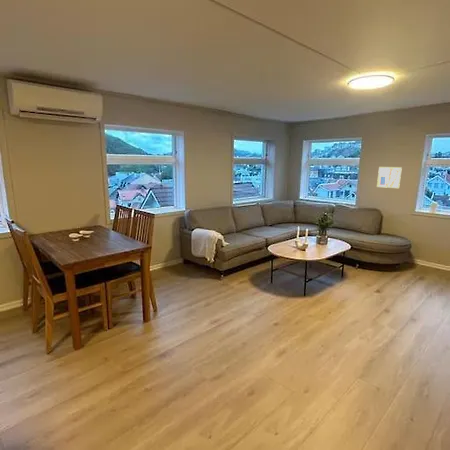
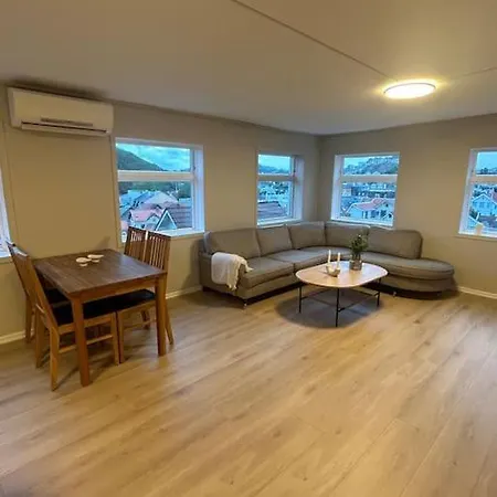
- wall art (388, 177)
